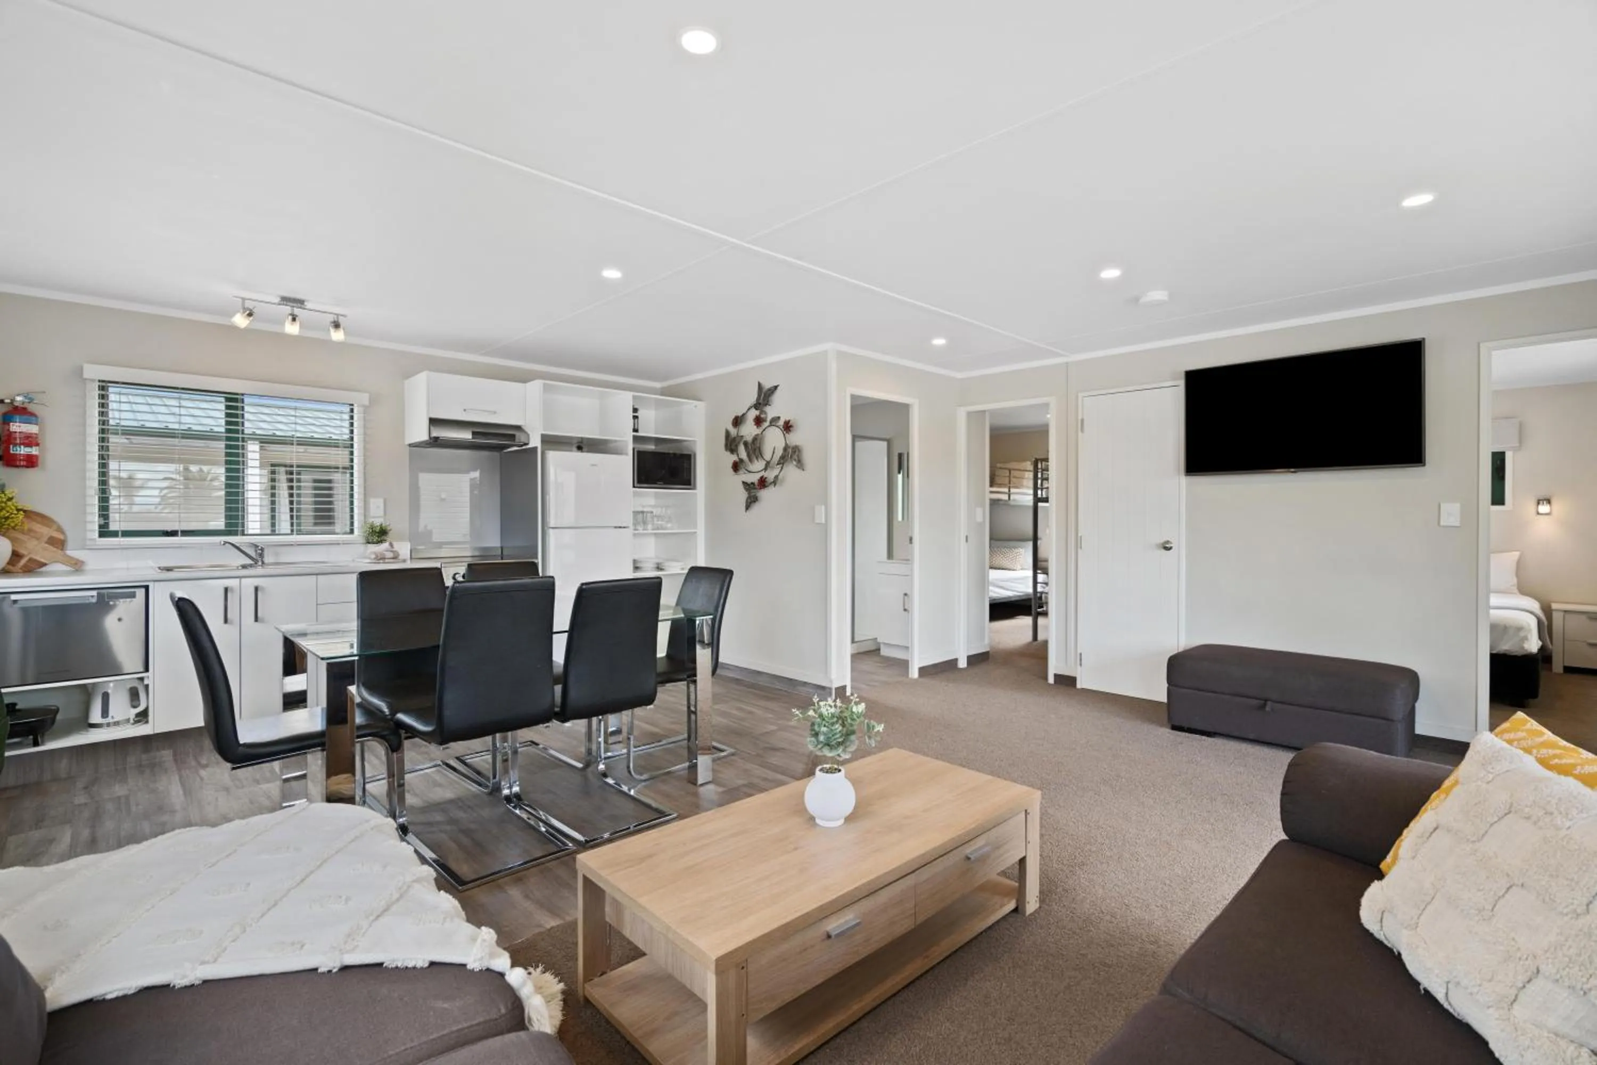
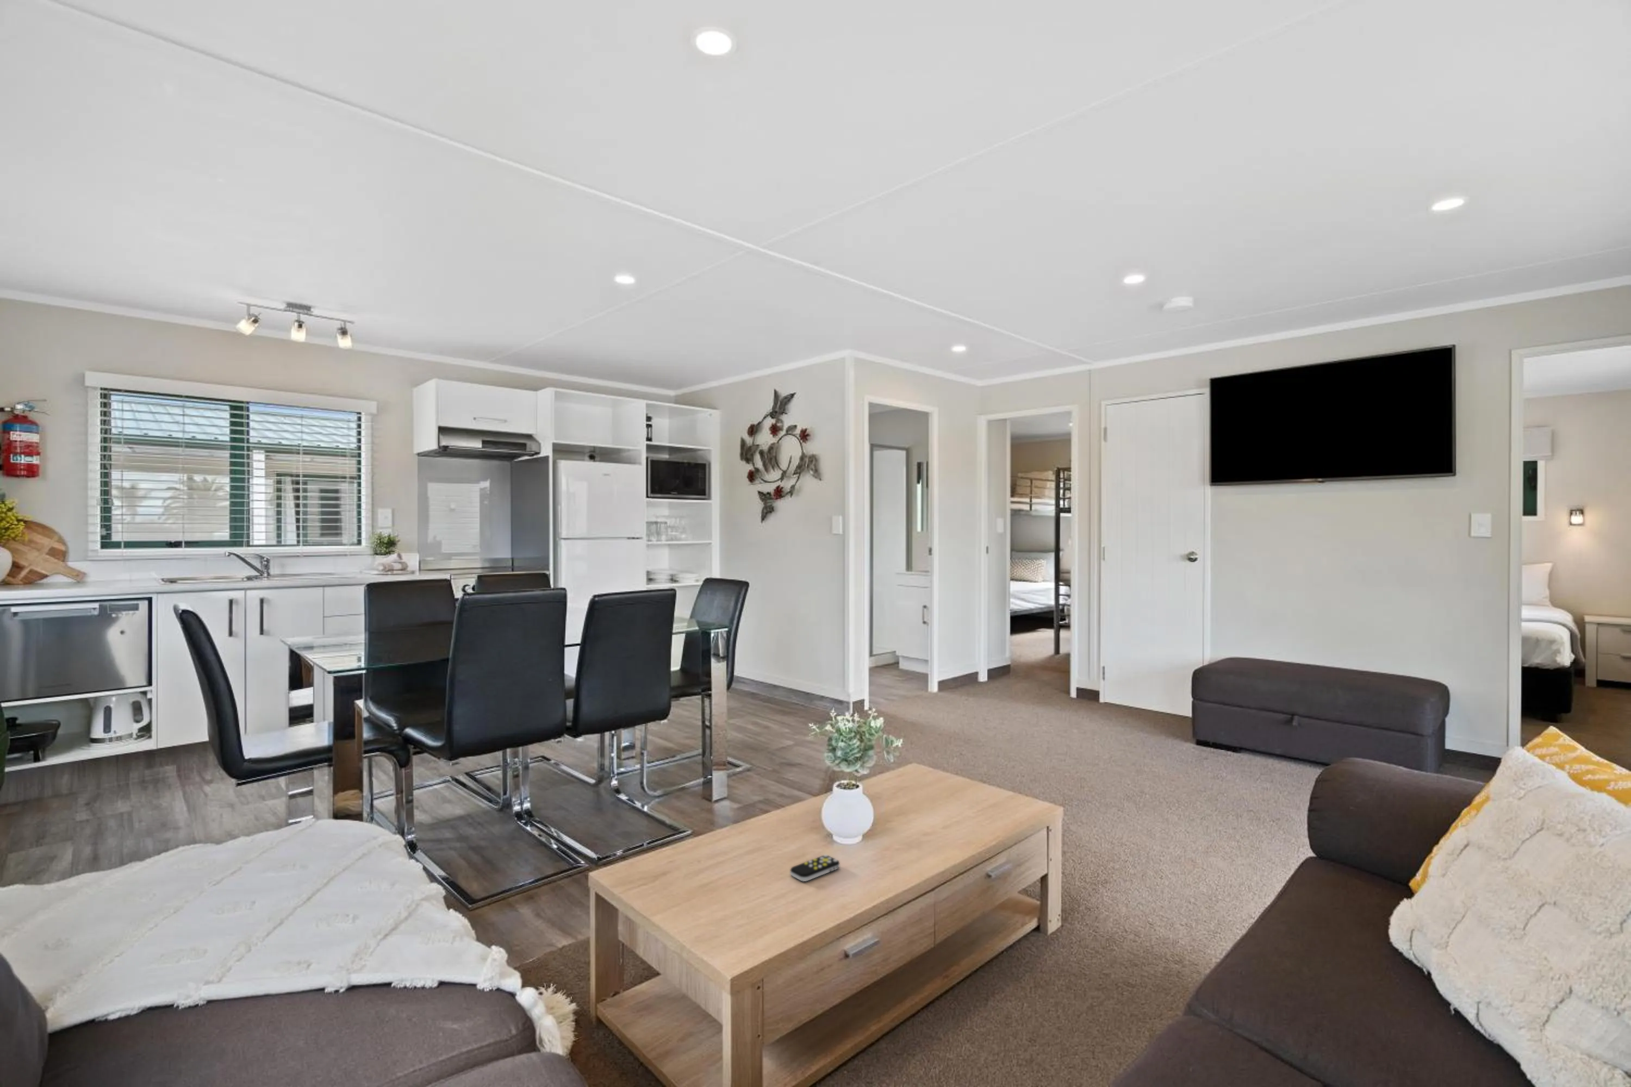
+ remote control (816, 867)
